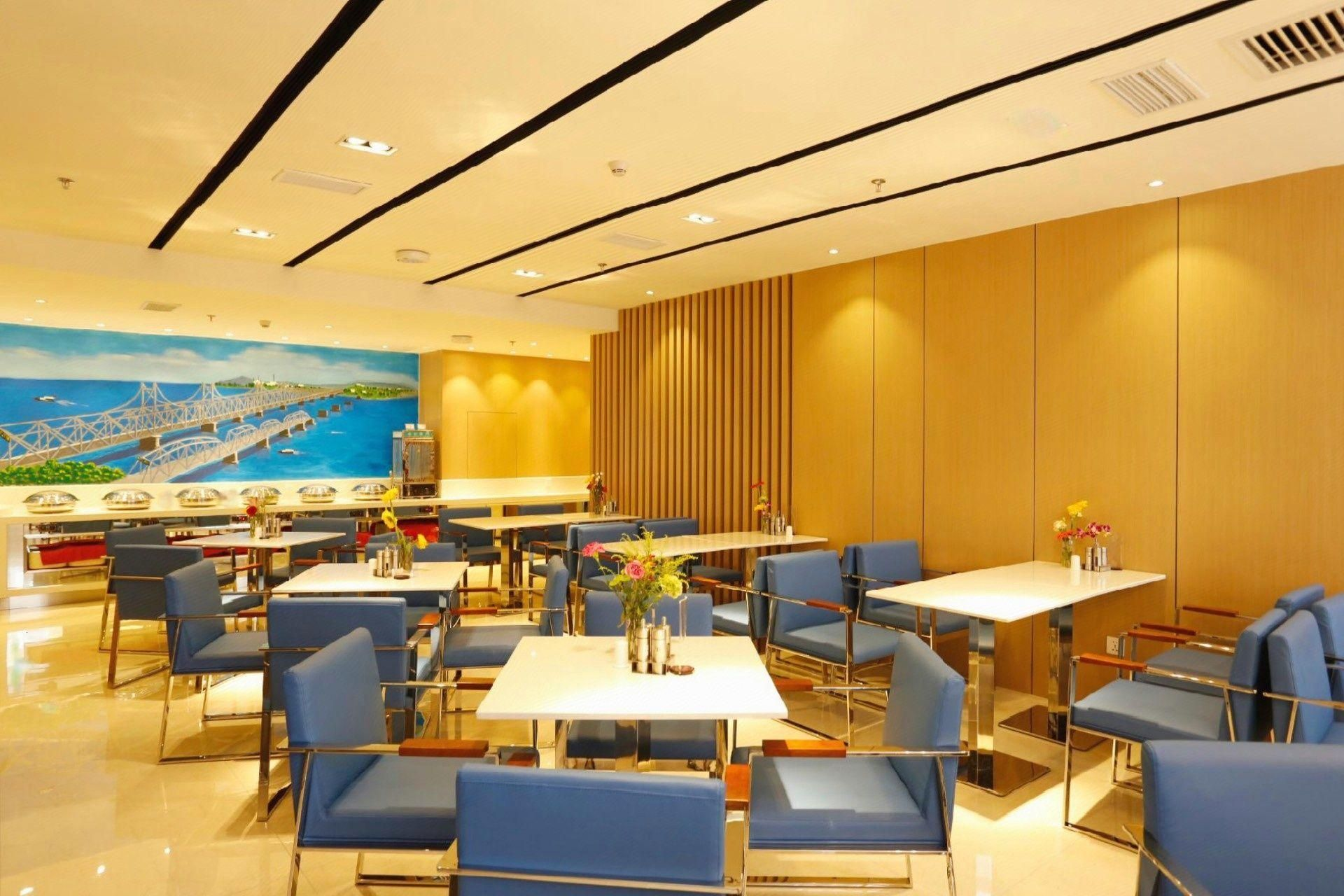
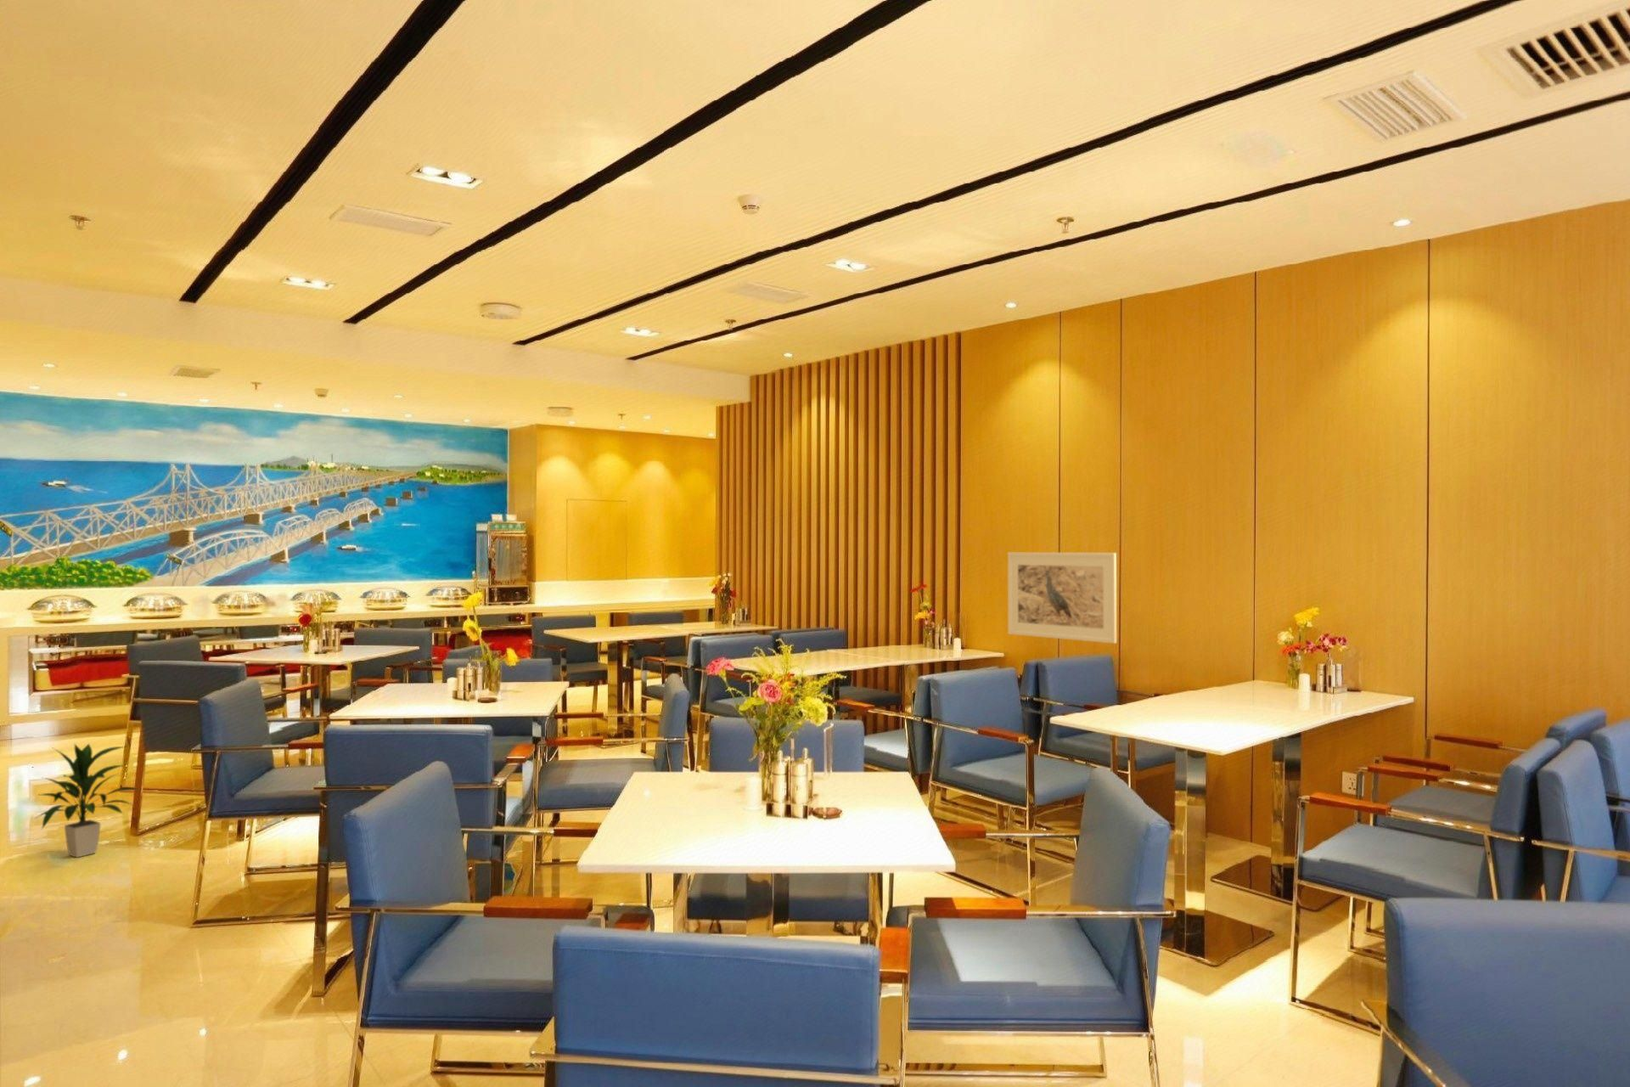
+ indoor plant (82, 796)
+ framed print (1059, 596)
